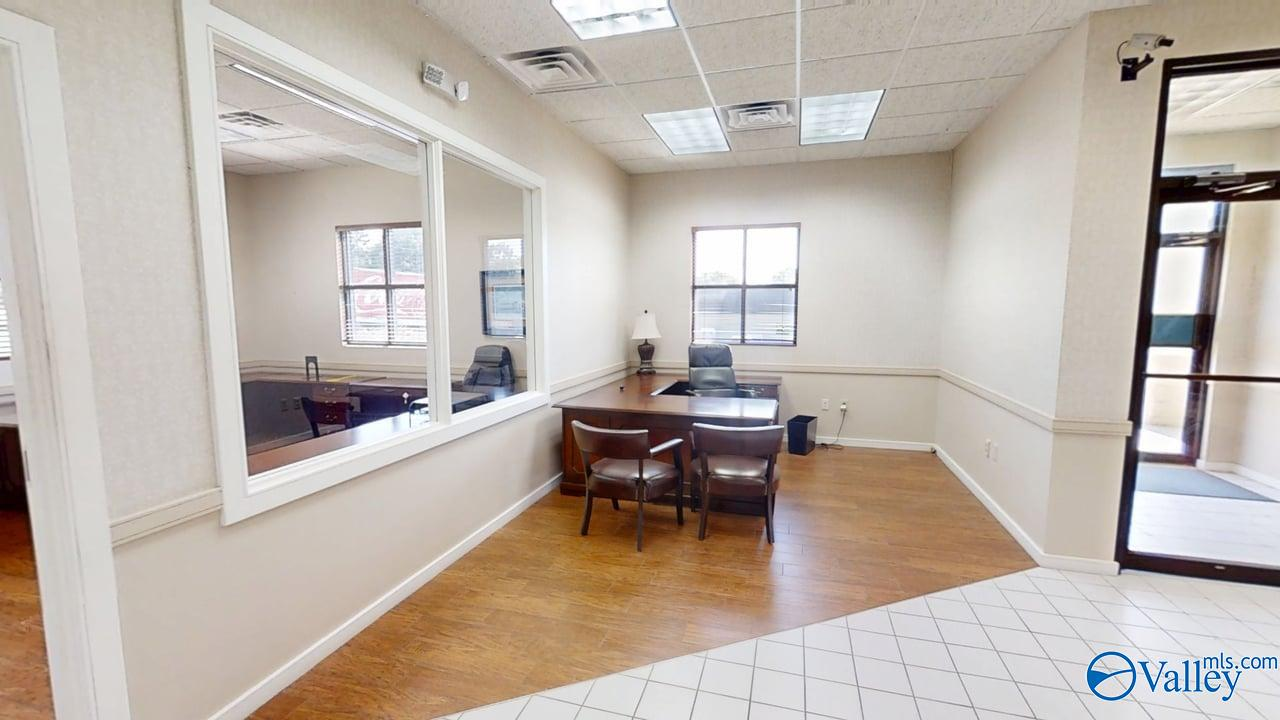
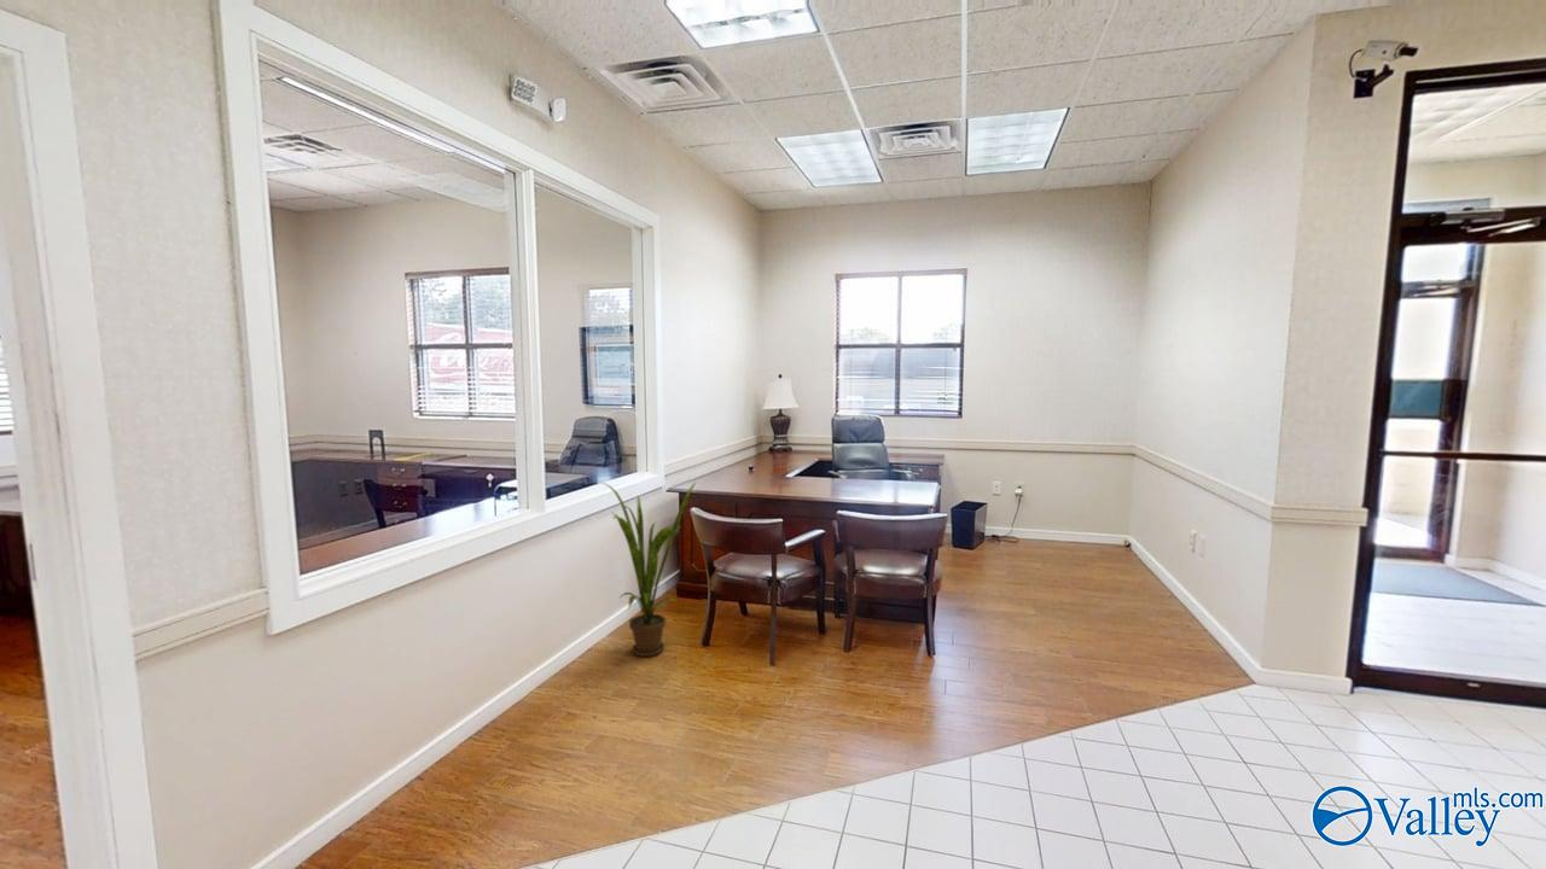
+ house plant (637, 568)
